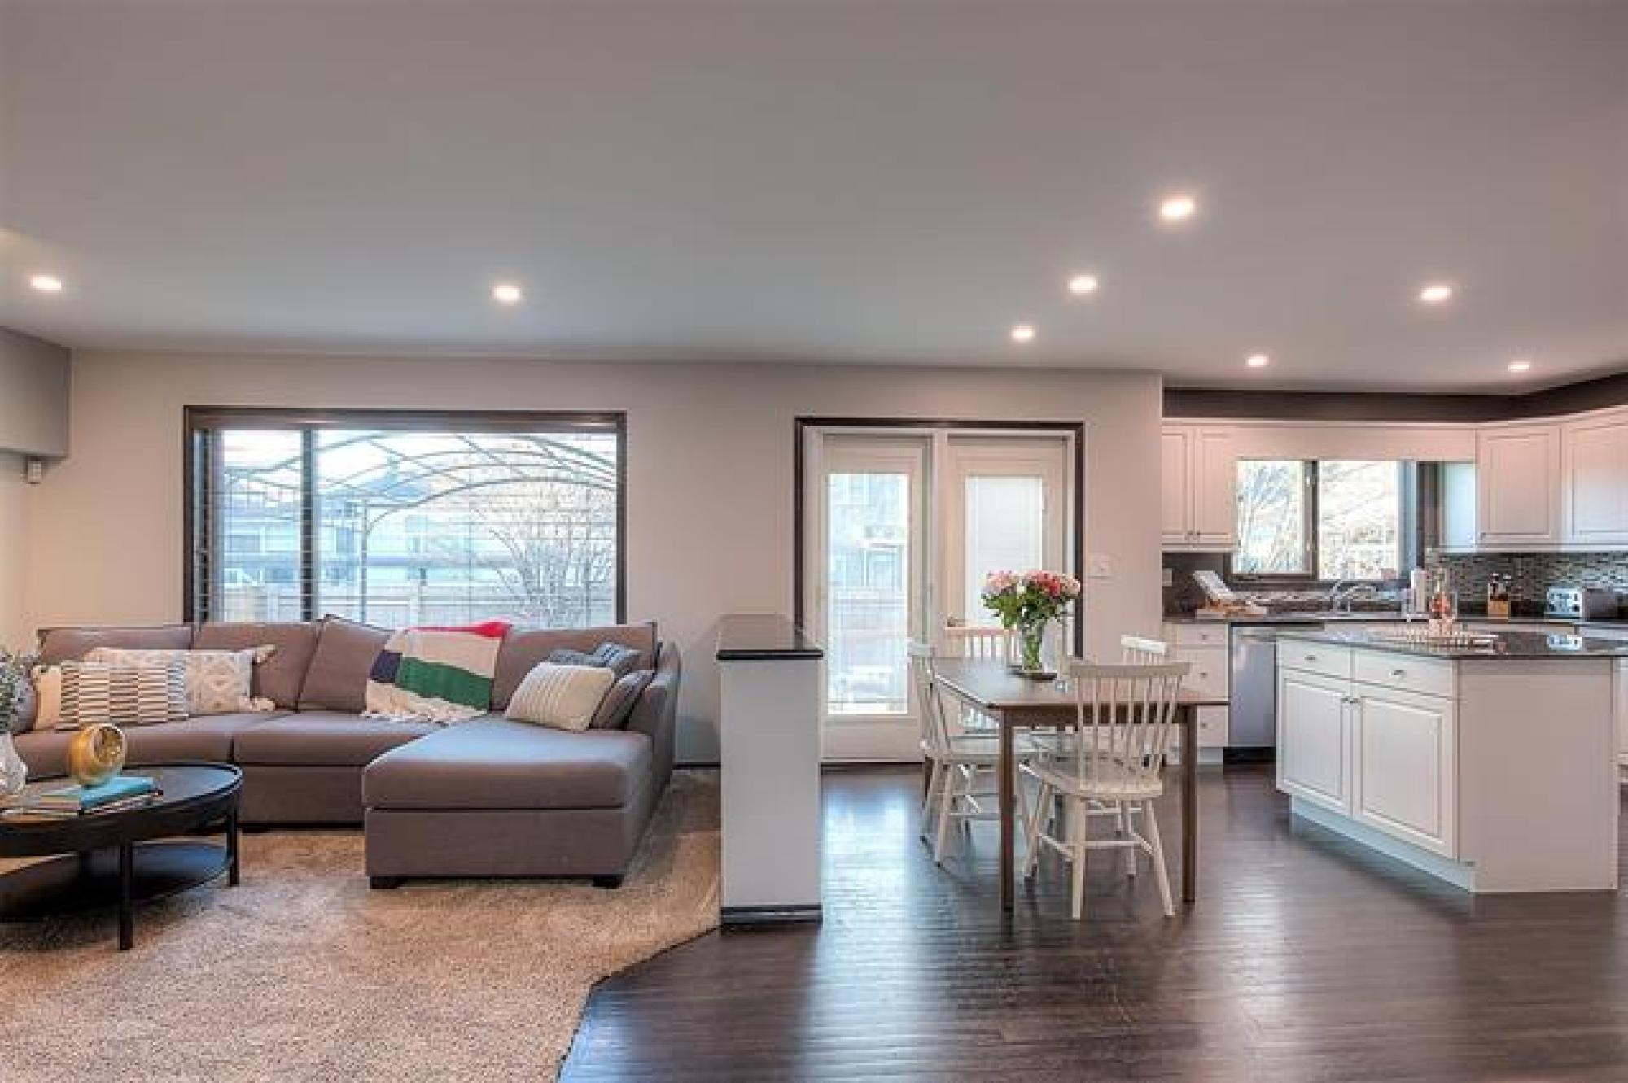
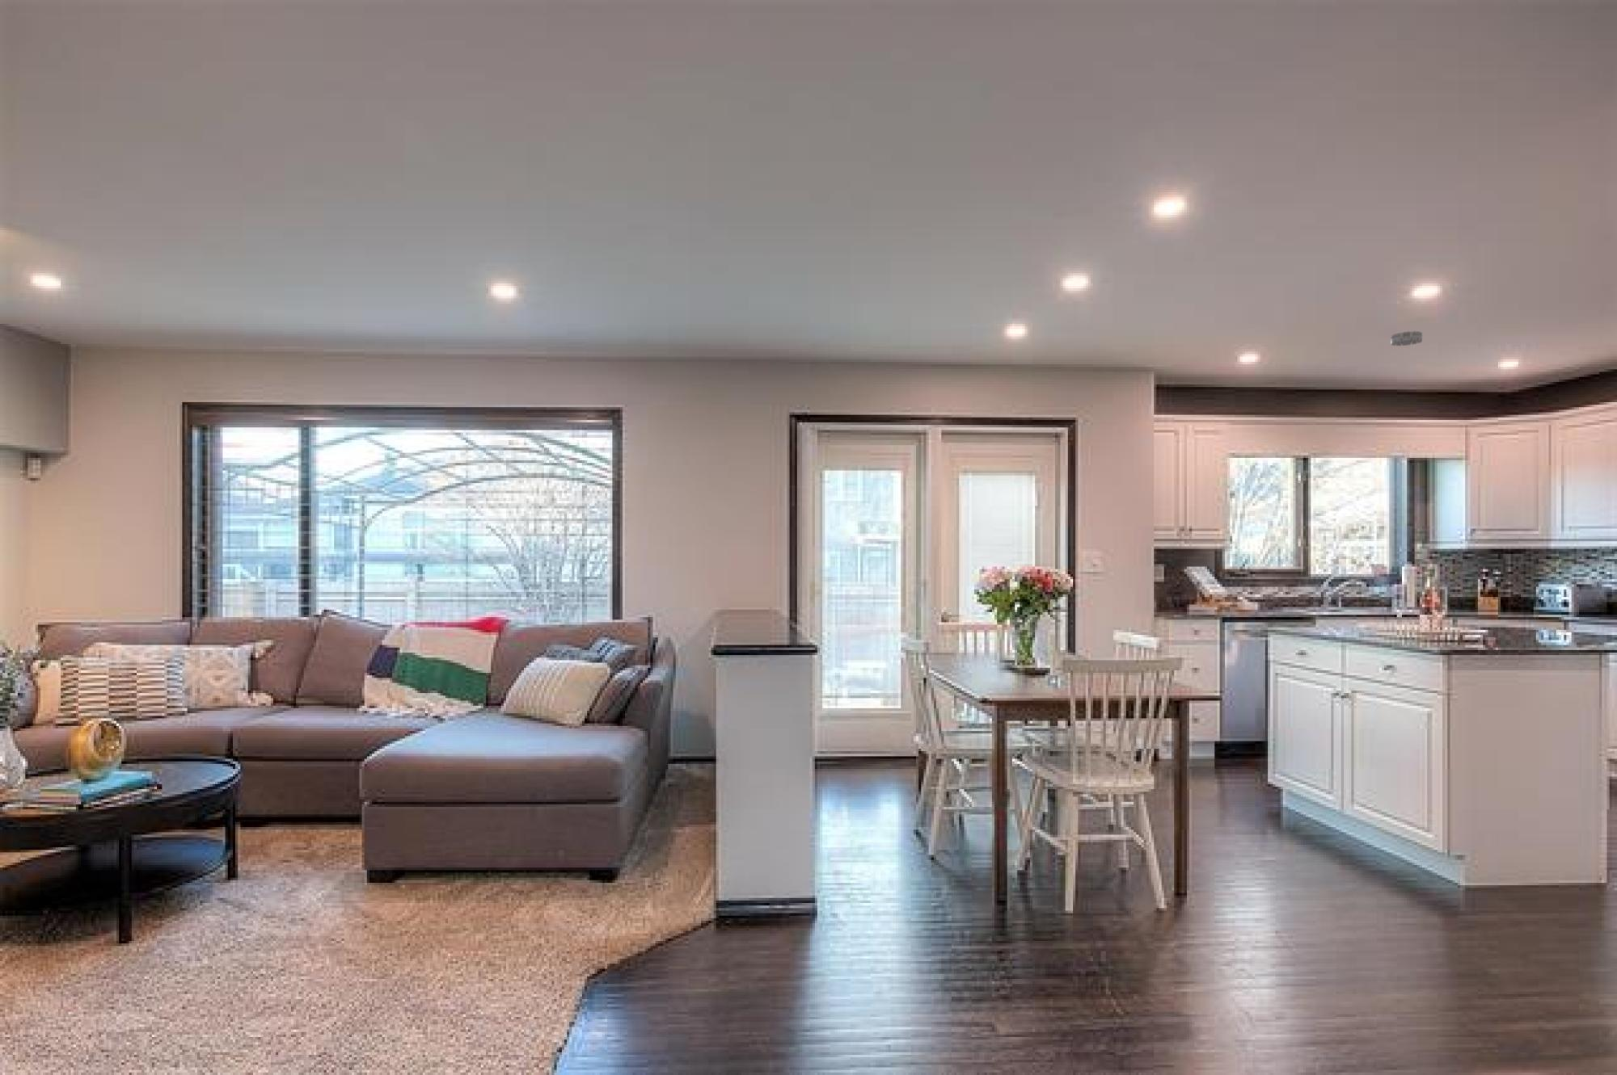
+ smoke detector (1406, 337)
